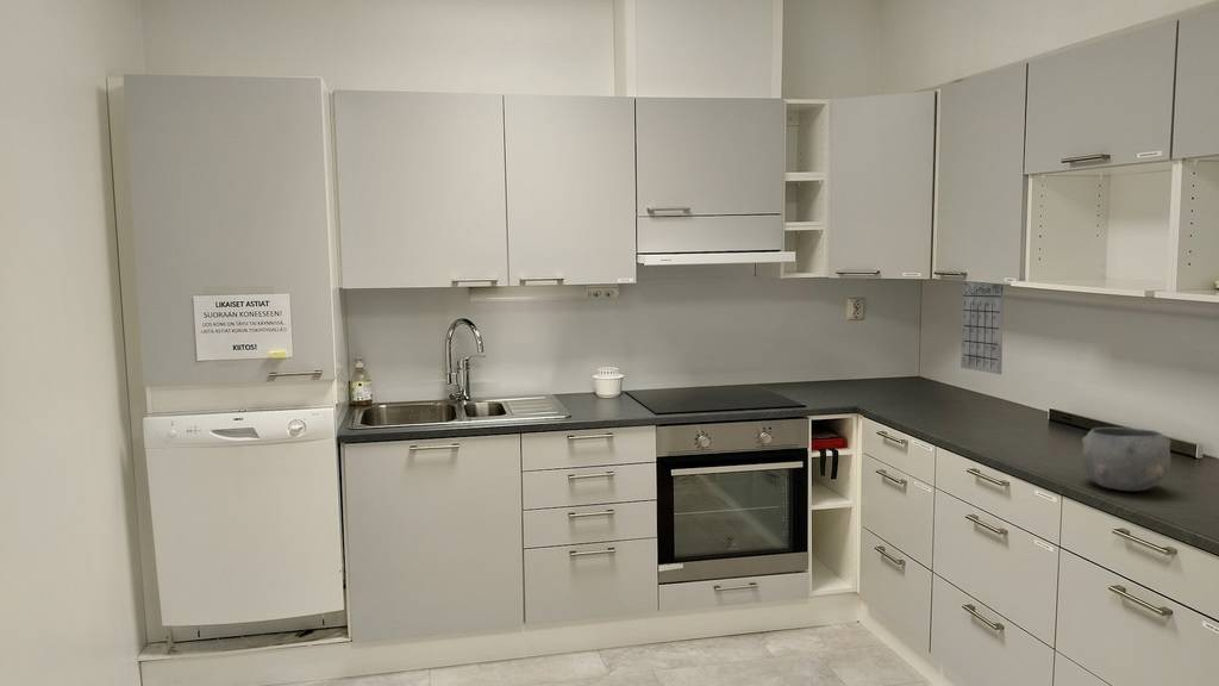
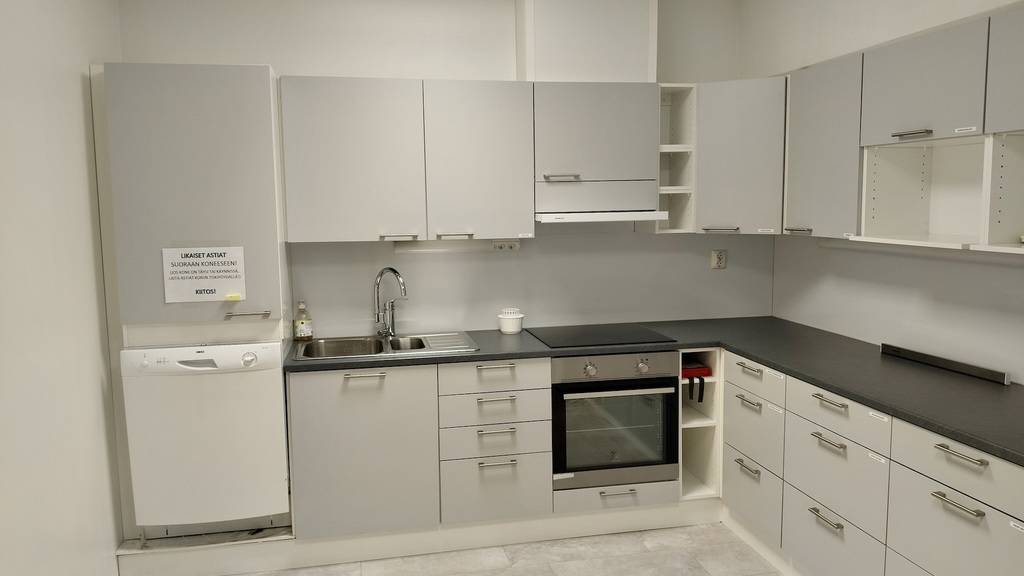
- calendar (981, 310)
- bowl (1124, 459)
